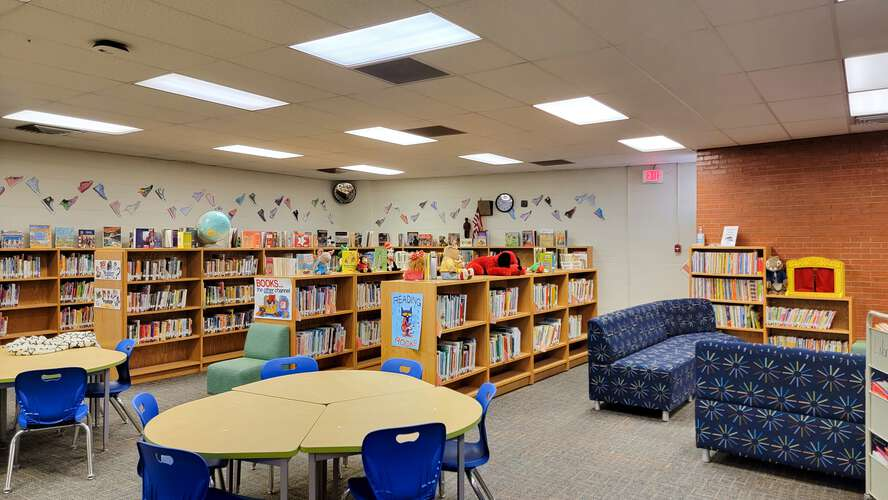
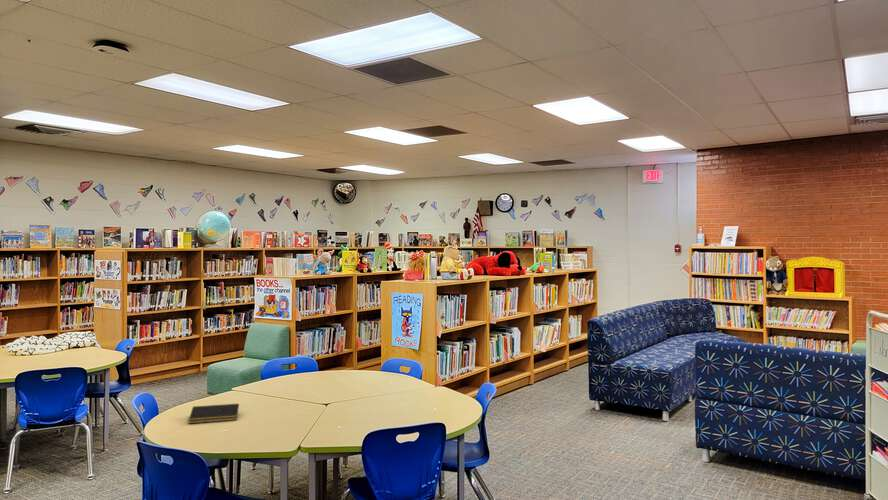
+ notepad (214, 413)
